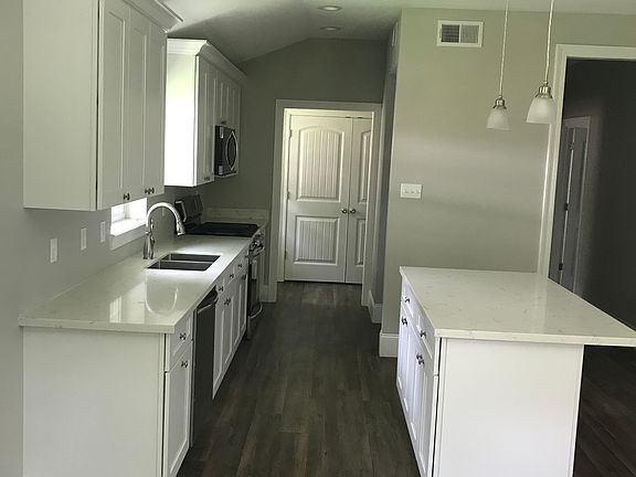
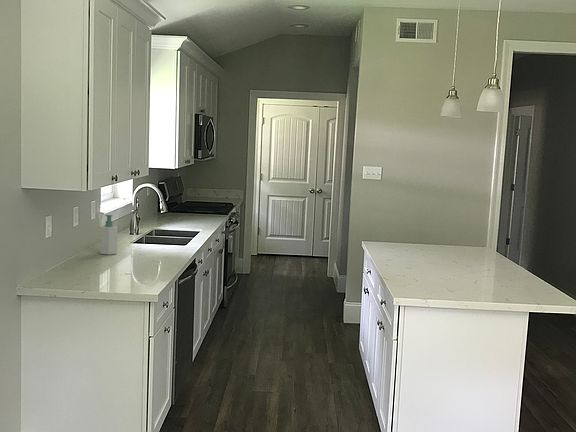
+ soap bottle (108, 234)
